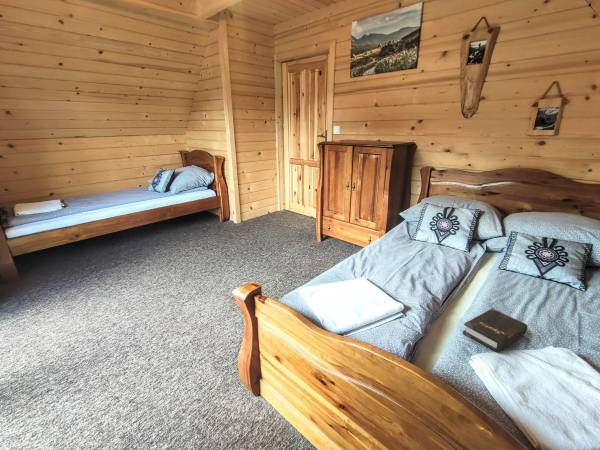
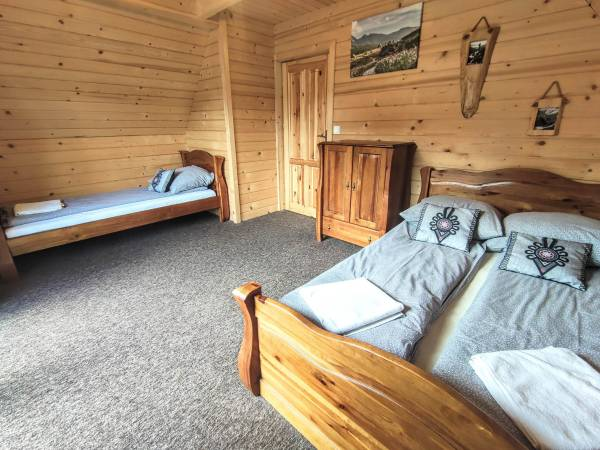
- hardback book (495, 328)
